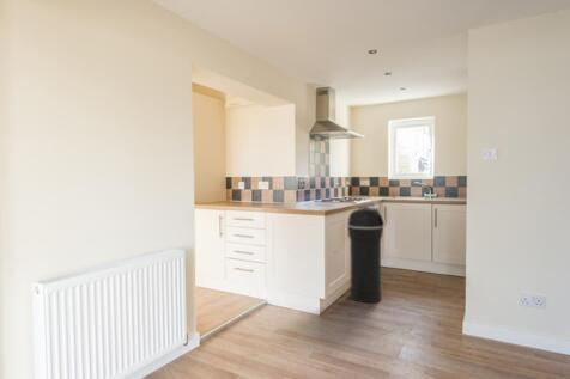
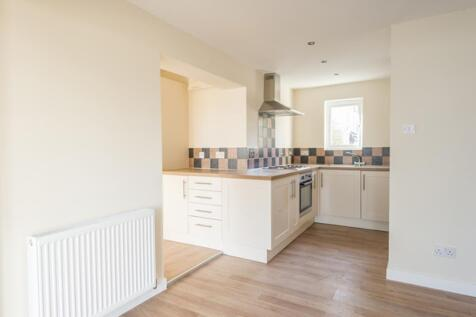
- trash can (366, 251)
